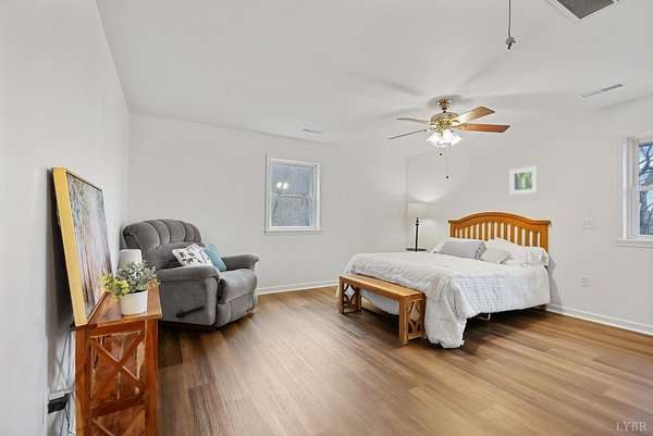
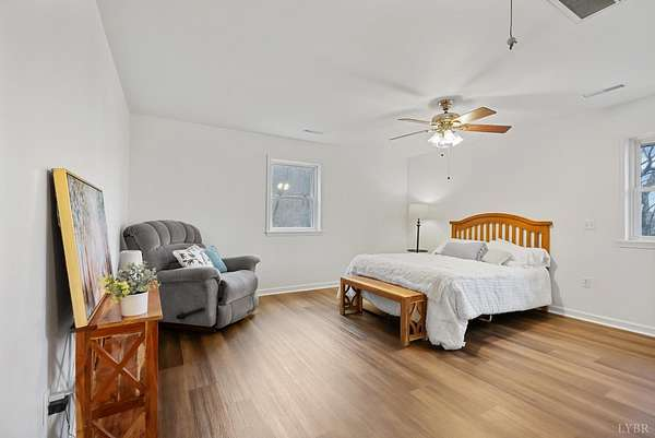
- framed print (522, 180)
